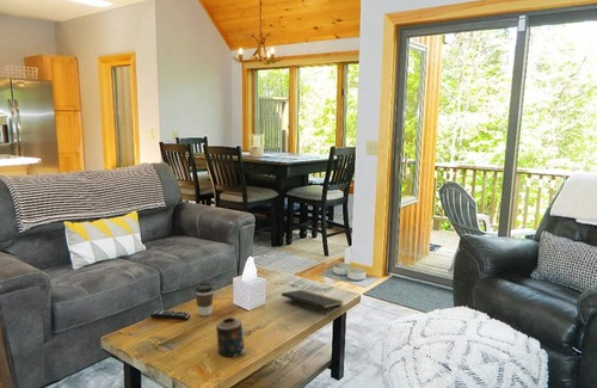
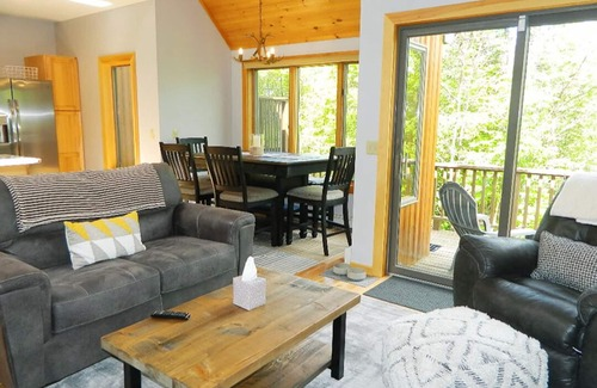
- candle (233, 333)
- coffee cup (204, 298)
- notepad (312, 298)
